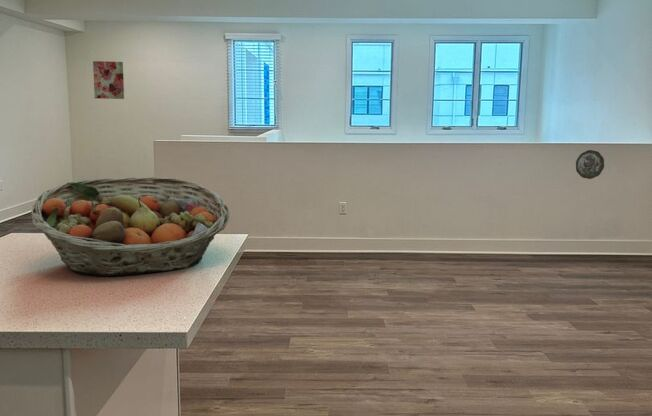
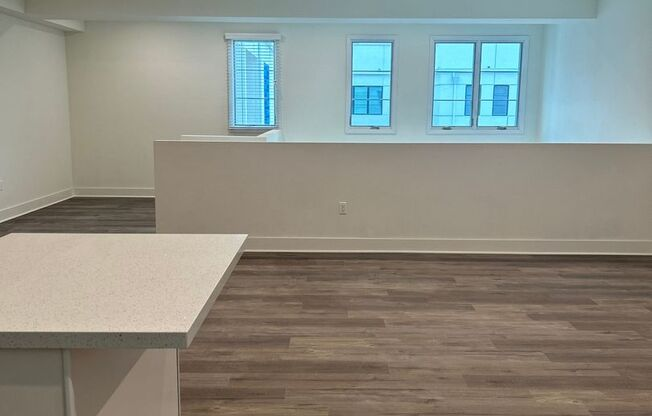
- wall art (108, 80)
- decorative plate (589, 164)
- fruit basket (135, 222)
